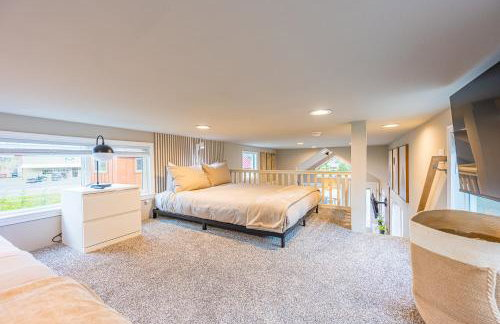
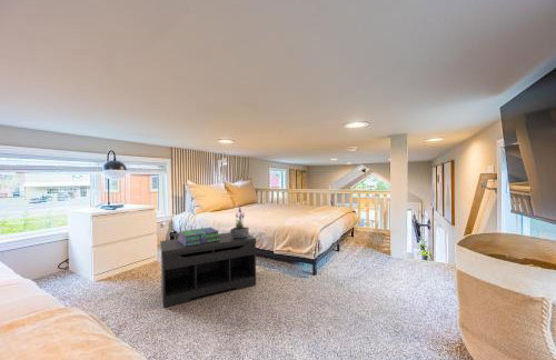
+ bench (209, 262)
+ potted plant (239, 220)
+ stack of books (198, 236)
